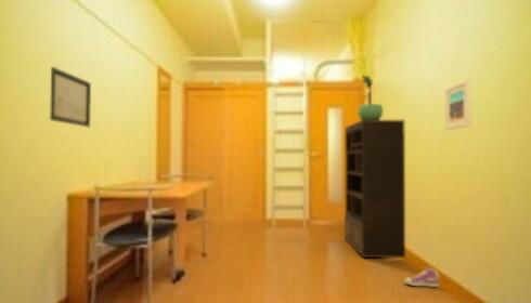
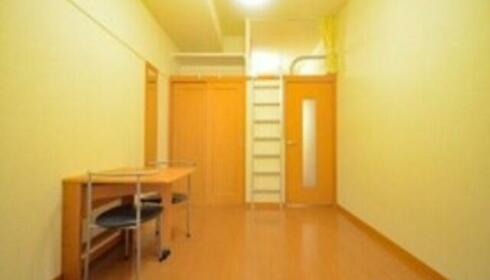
- potted plant (370, 98)
- bookshelf (371, 185)
- wall art (72, 100)
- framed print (456, 106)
- sneaker (420, 275)
